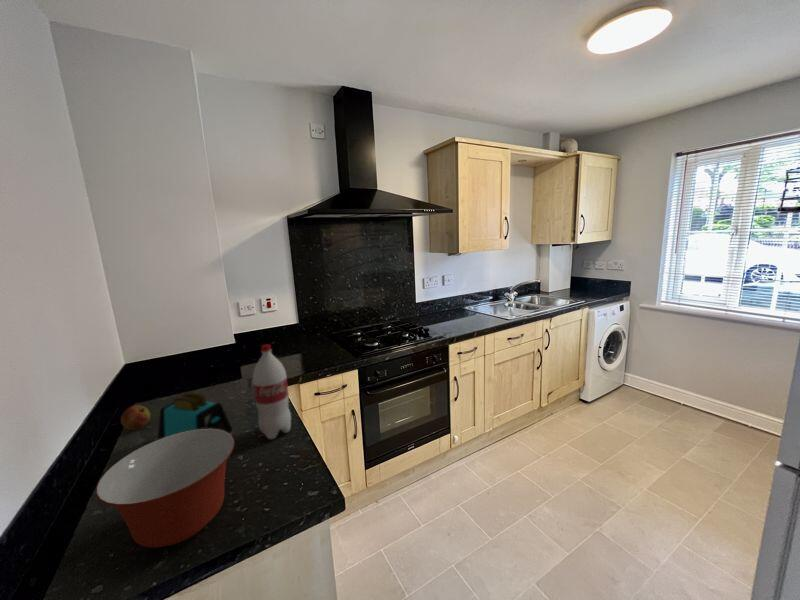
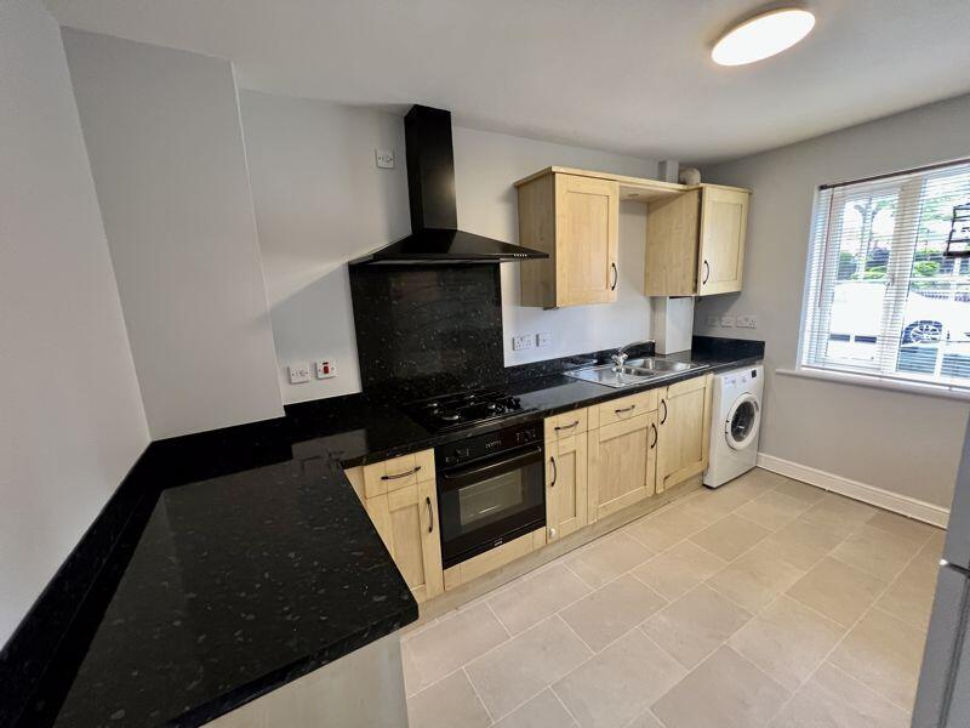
- bottle (271, 389)
- toaster (193, 420)
- mixing bowl (177, 491)
- apple (135, 417)
